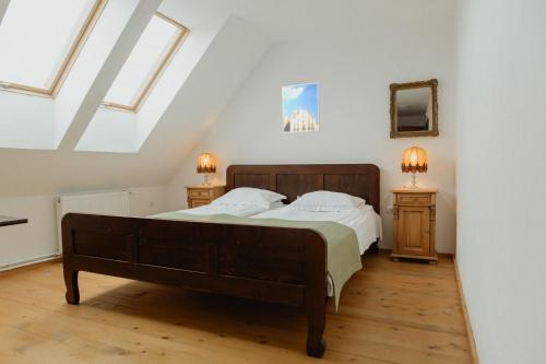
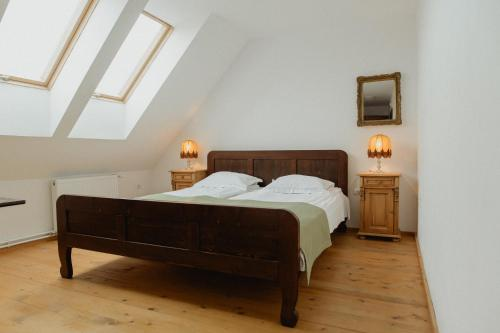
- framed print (300, 108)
